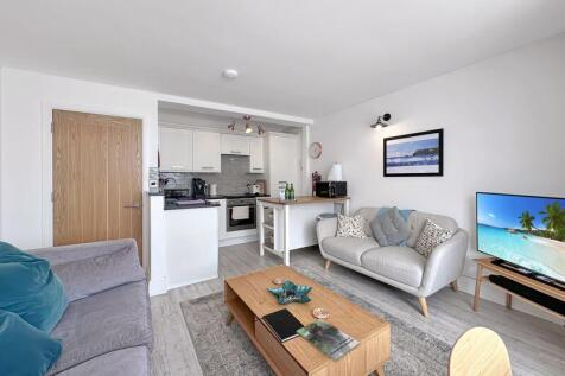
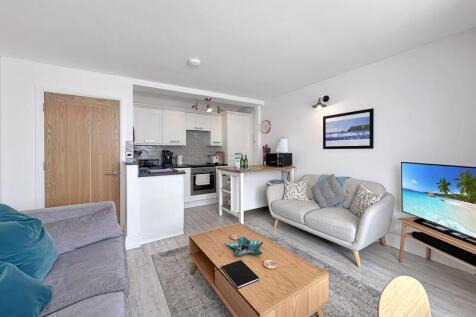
- magazine (326, 337)
